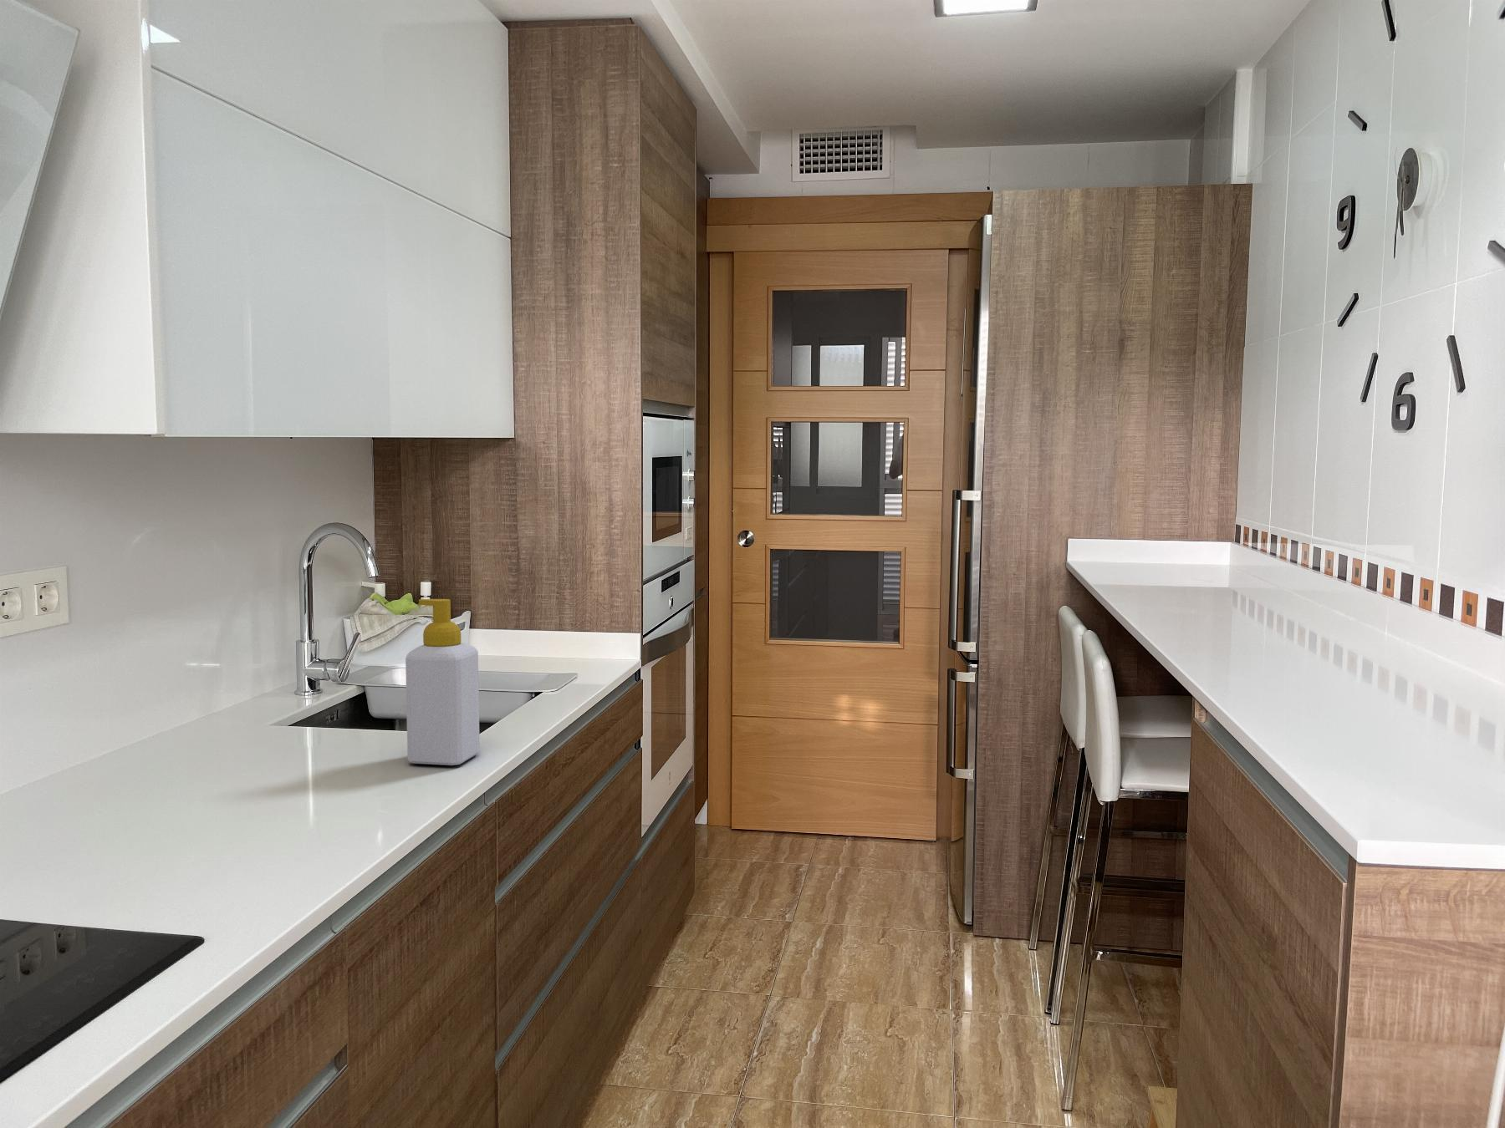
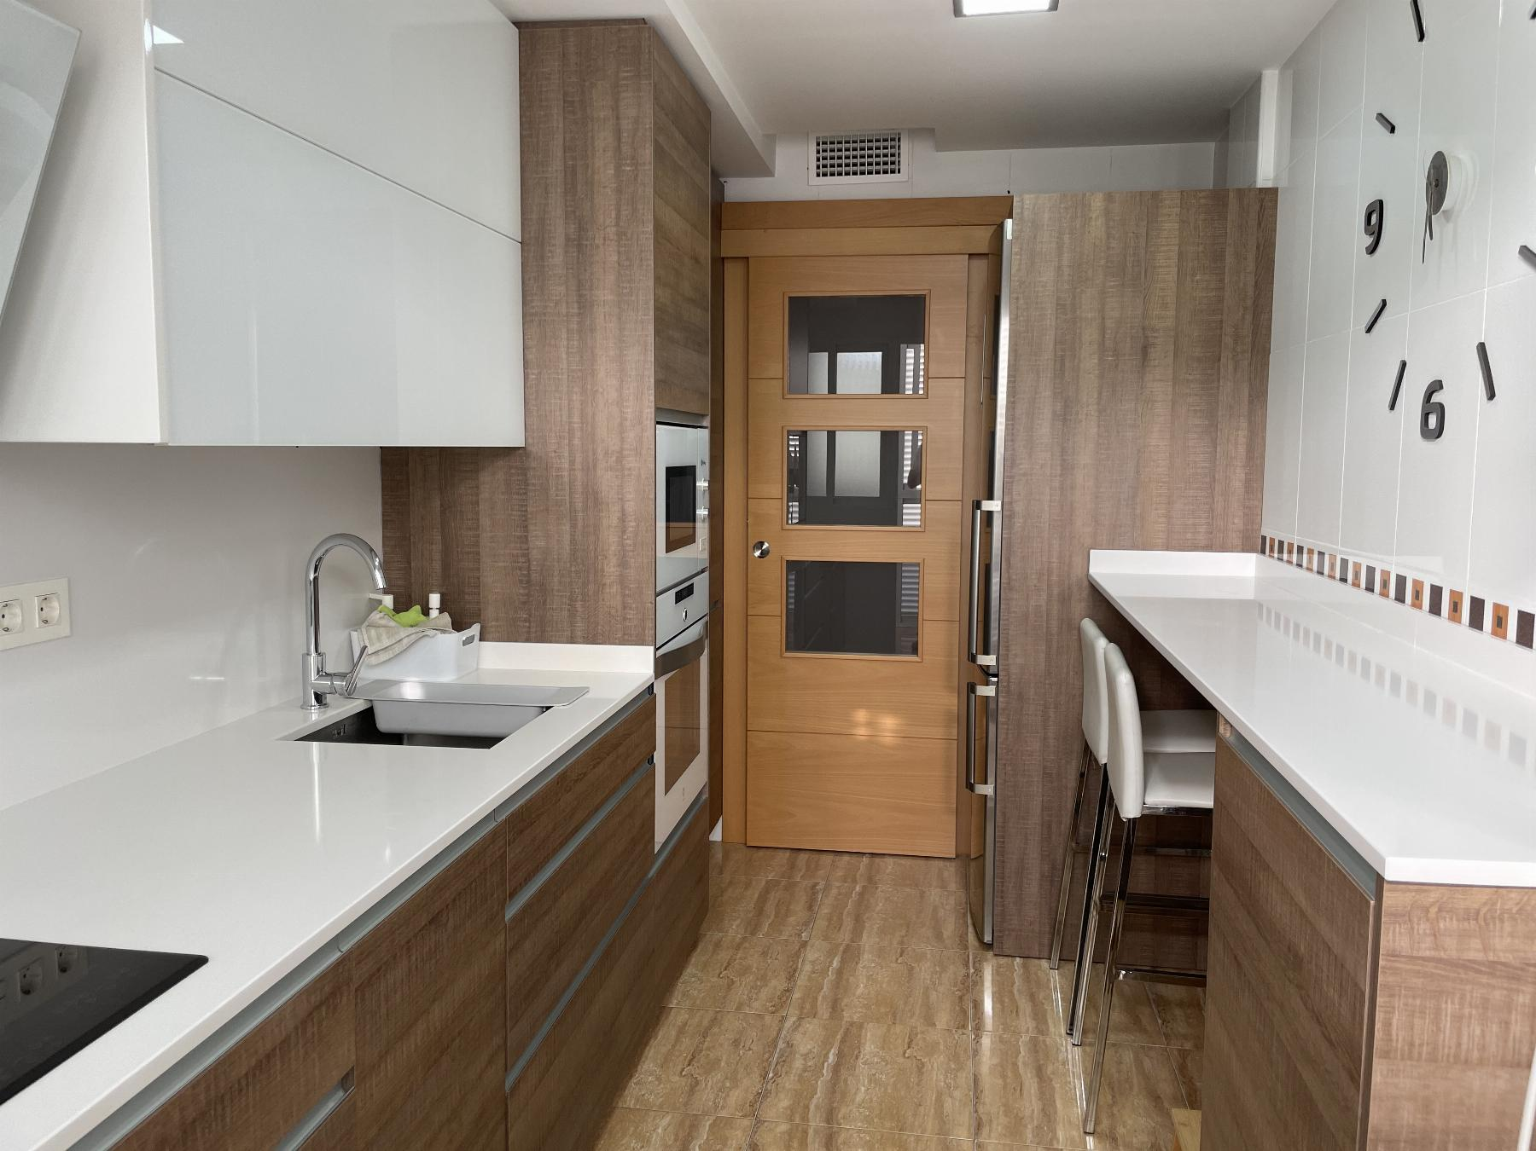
- soap bottle (442, 679)
